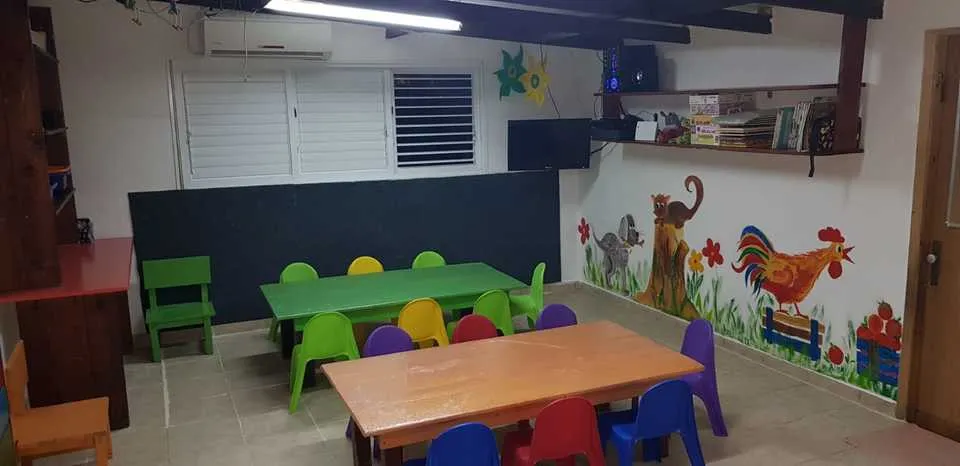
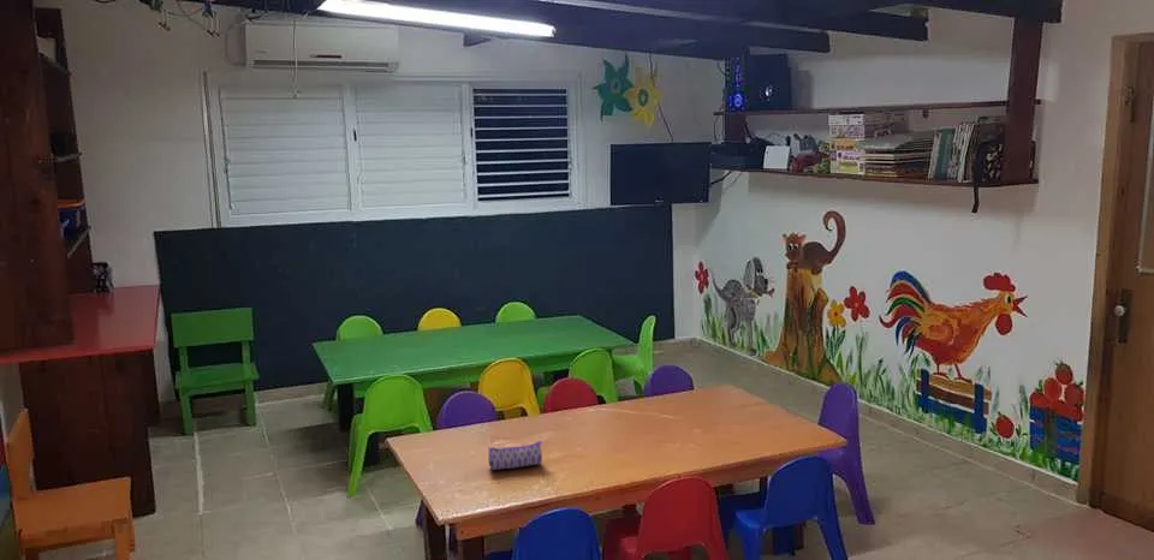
+ pencil case (514, 454)
